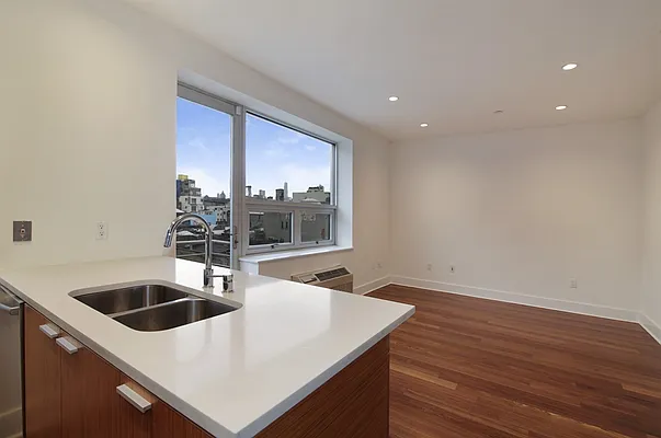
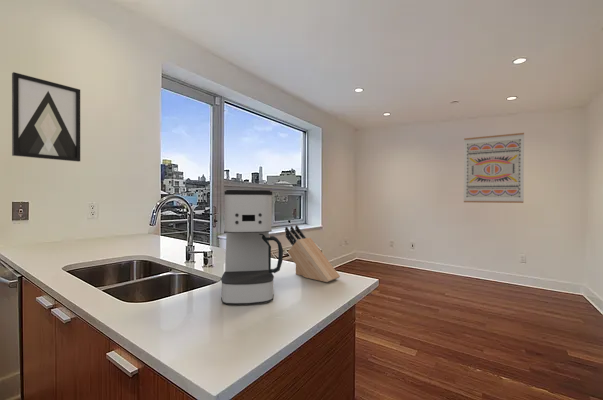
+ knife block (309, 251)
+ coffee maker (252, 242)
+ wall art (48, 120)
+ wall art (492, 169)
